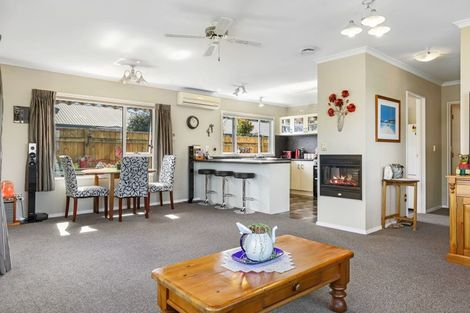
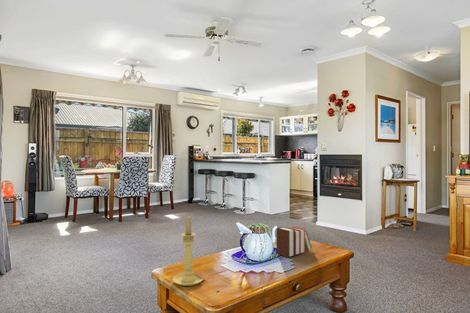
+ candle holder (188, 247)
+ books (295, 239)
